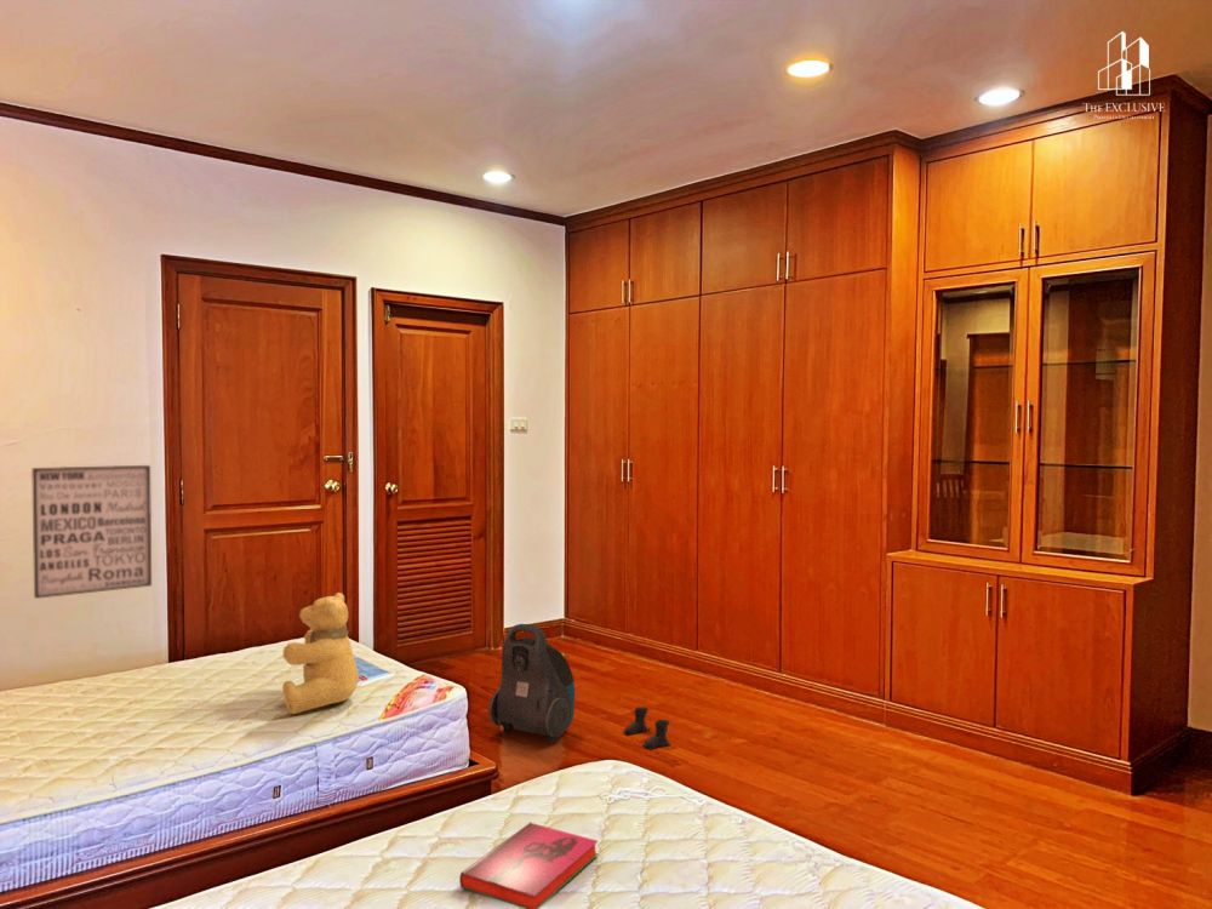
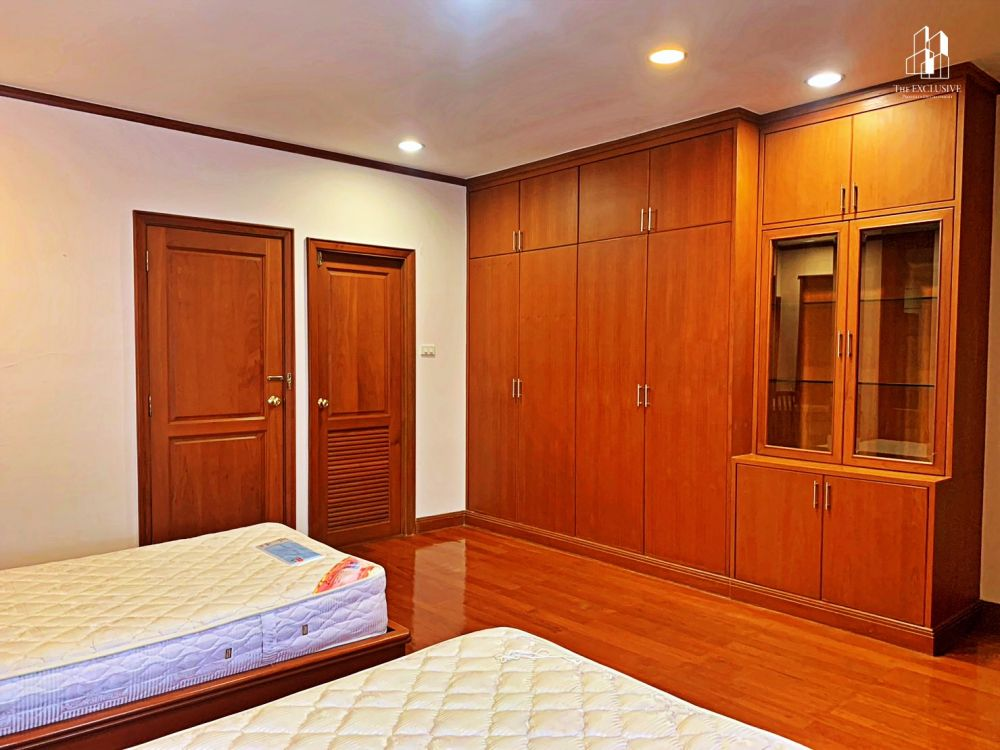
- vacuum cleaner (536, 678)
- teddy bear (322, 648)
- wall art (93, 528)
- boots (645, 726)
- hardback book (531, 863)
